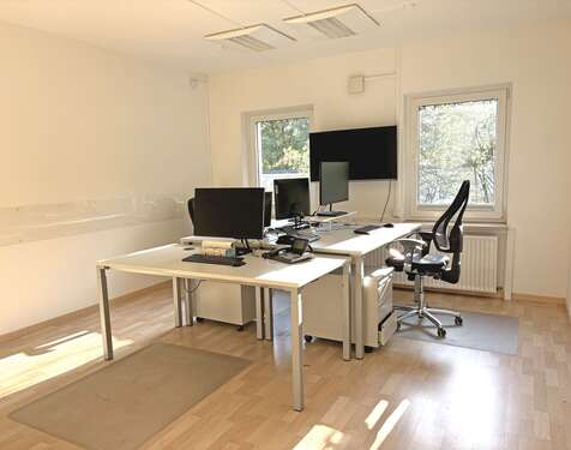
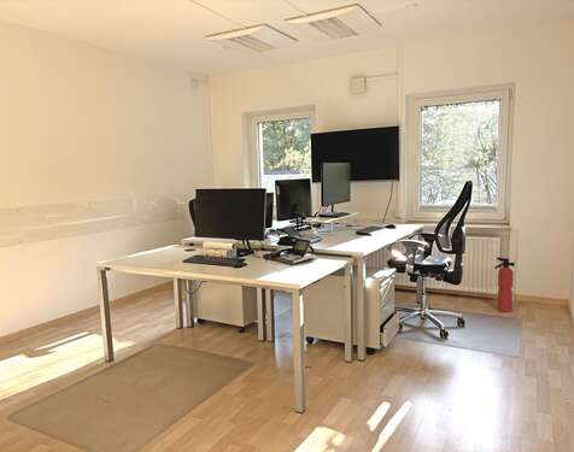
+ fire extinguisher (504, 283)
